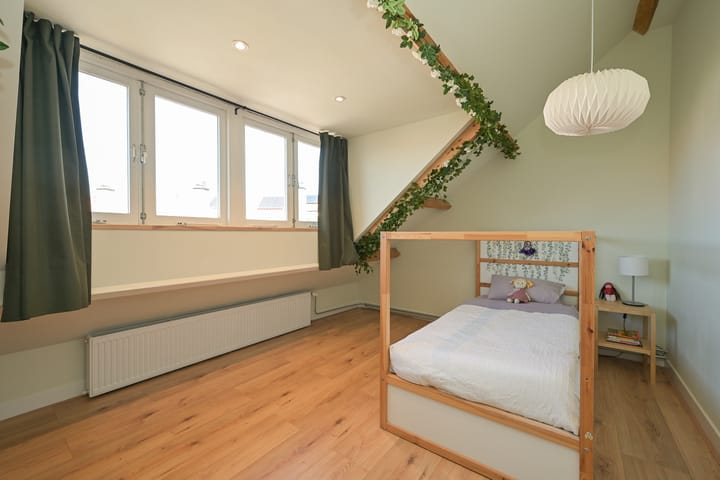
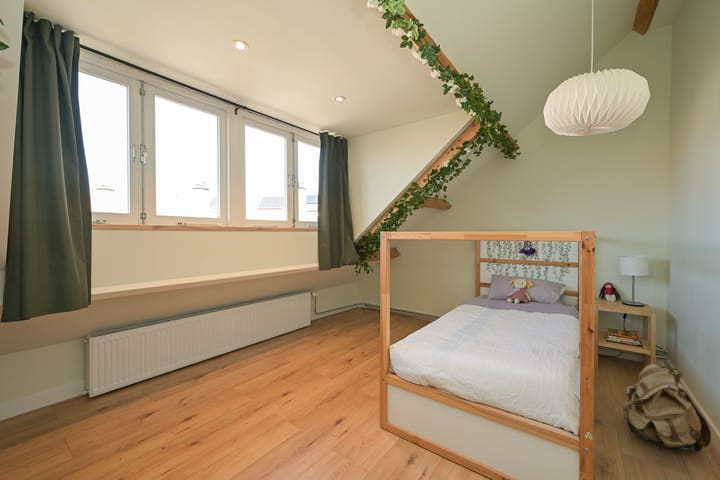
+ backpack (661, 399)
